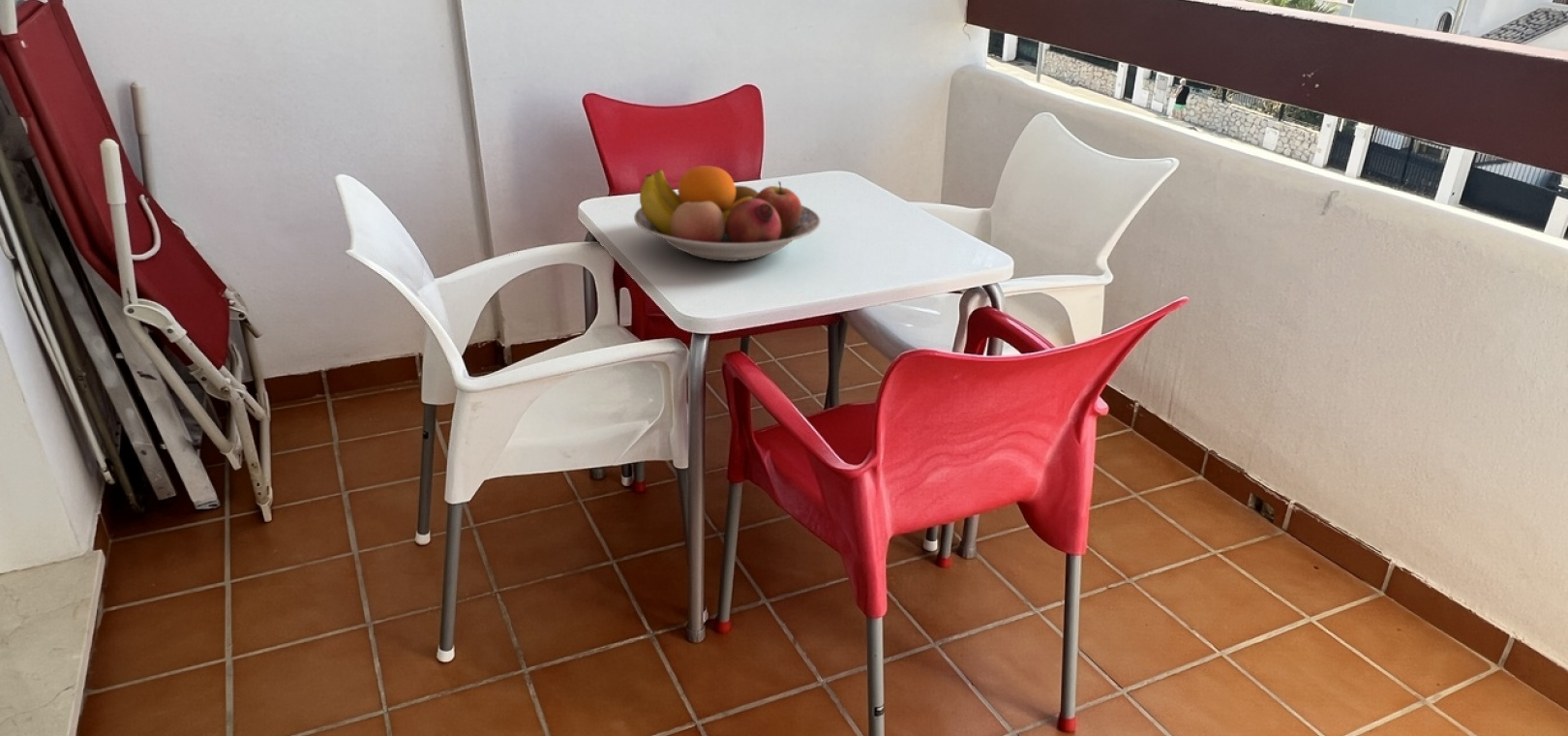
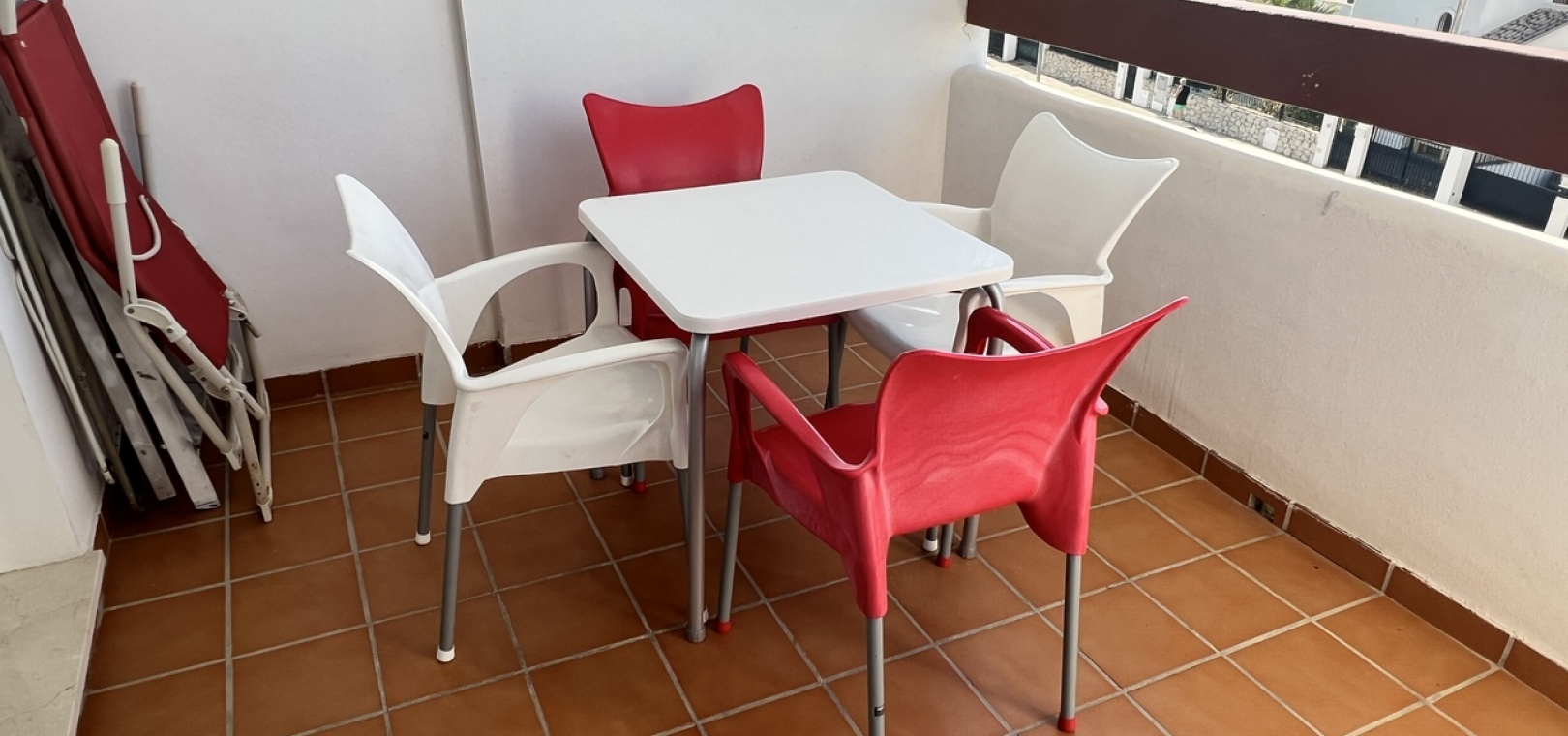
- fruit bowl (728, 209)
